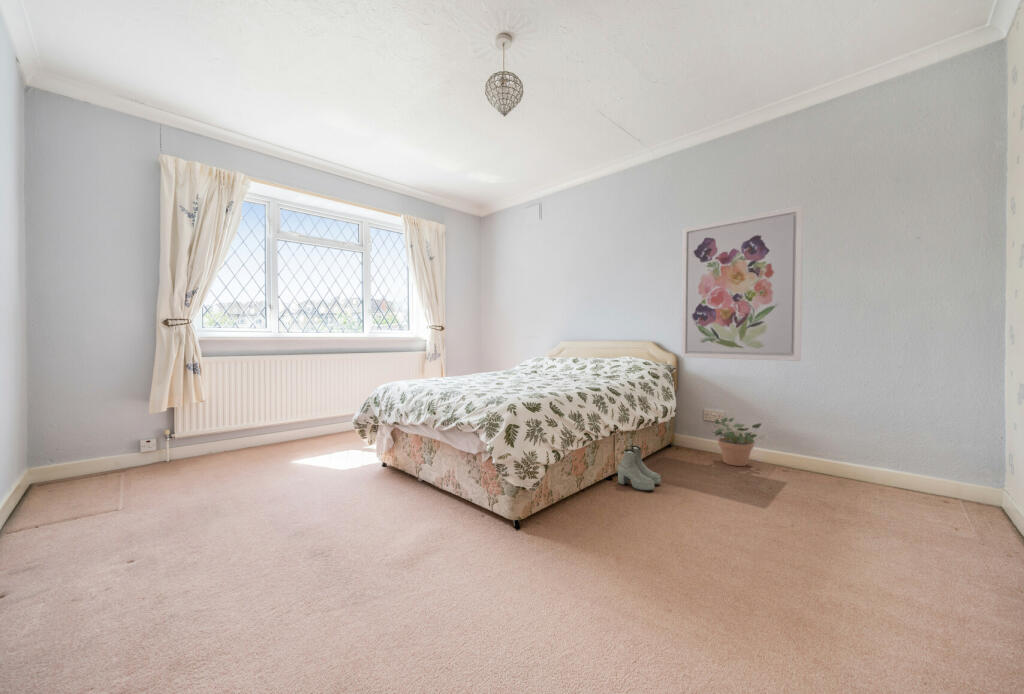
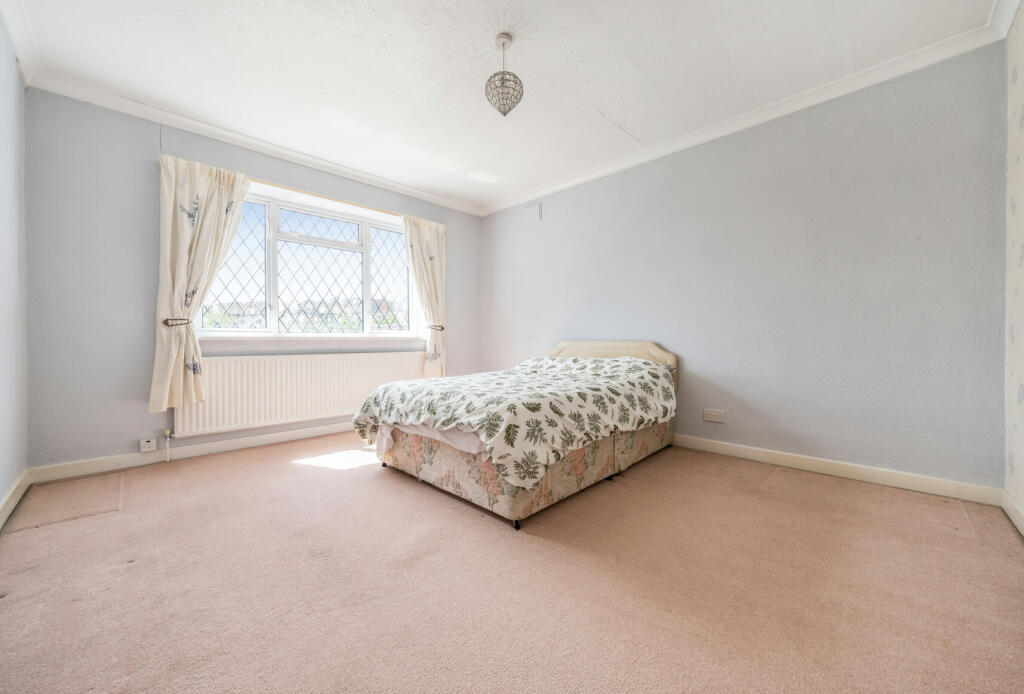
- boots (638, 466)
- wall art (736, 289)
- potted plant (739, 441)
